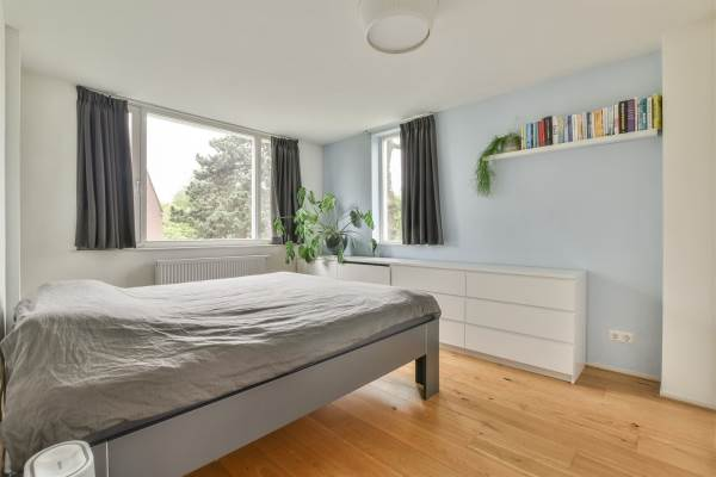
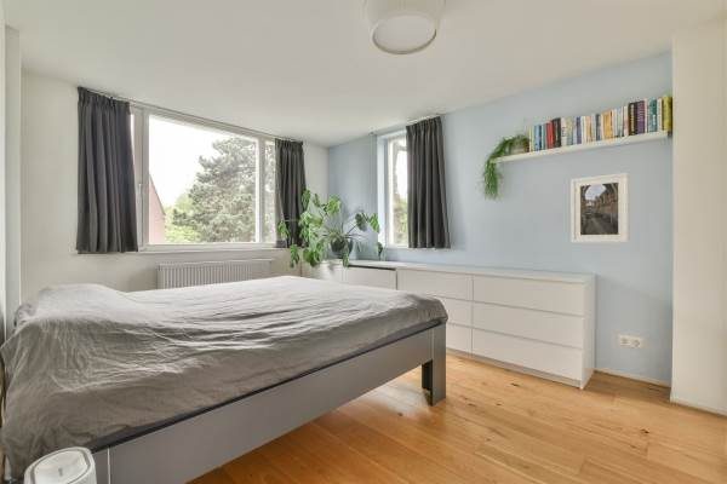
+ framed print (599, 209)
